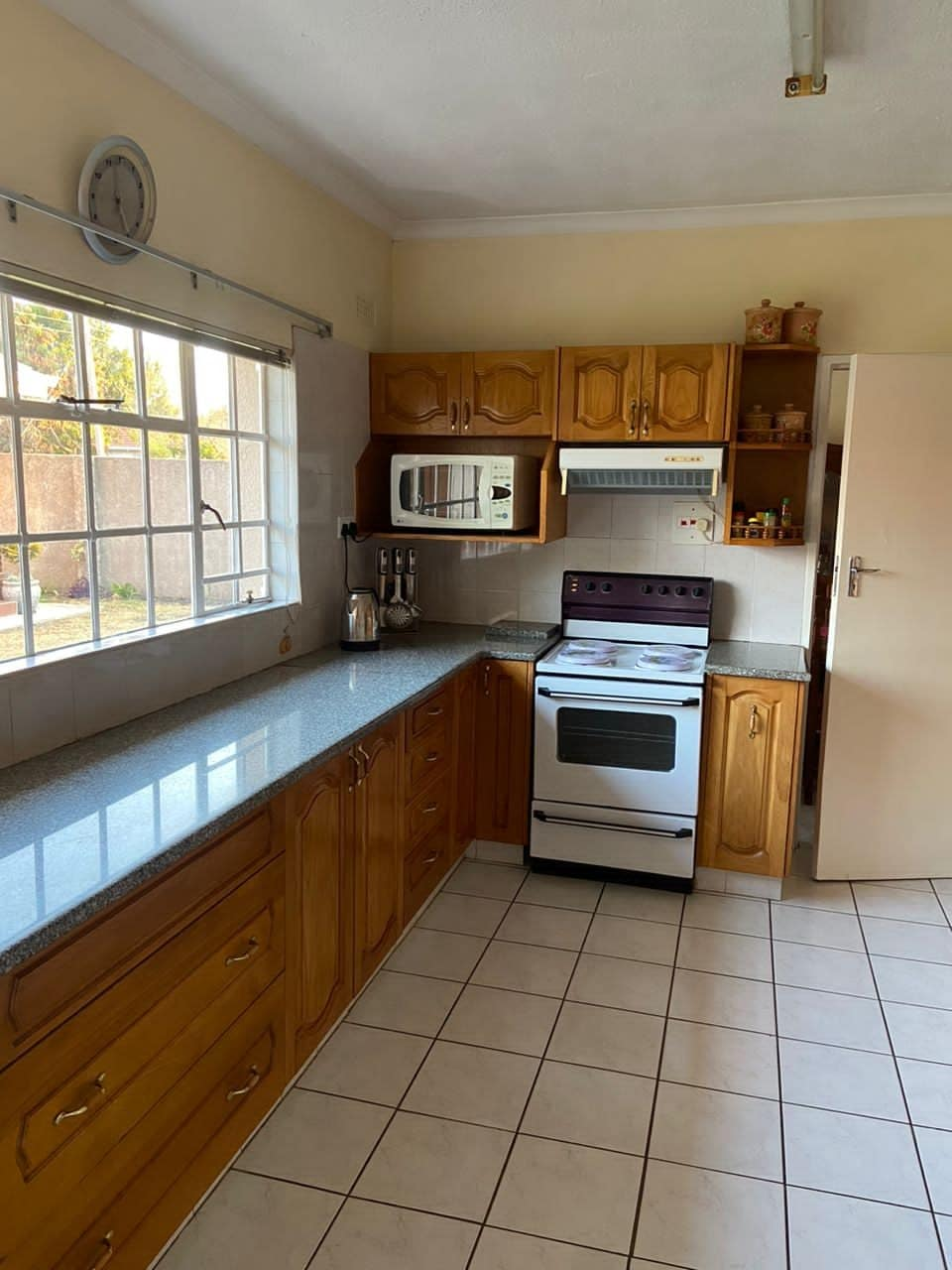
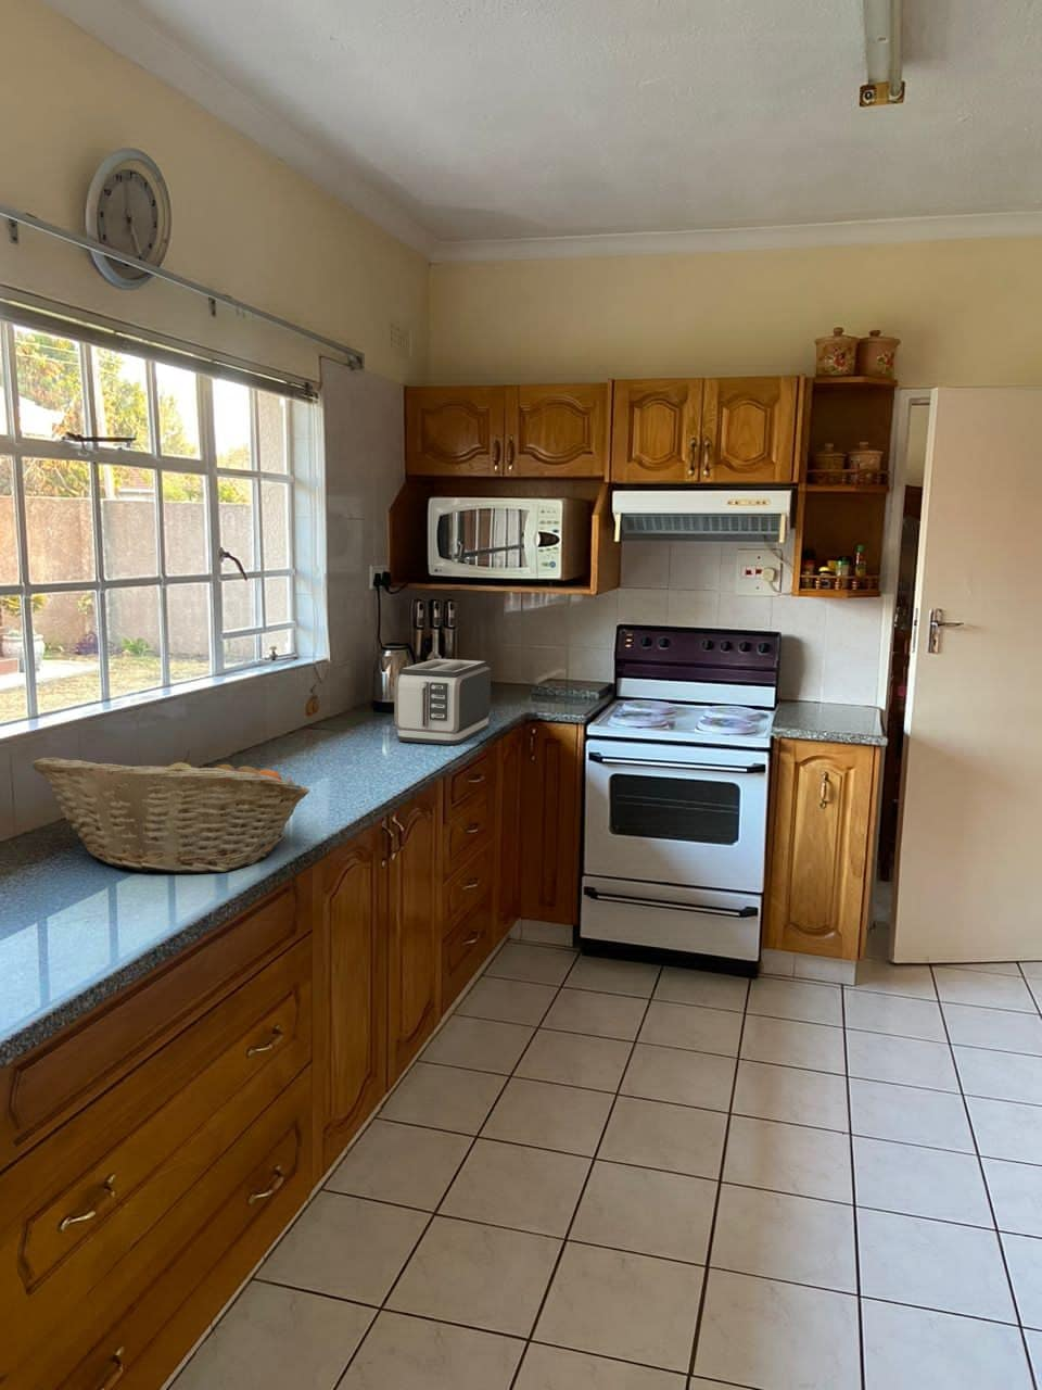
+ fruit basket (174, 798)
+ toaster (443, 699)
